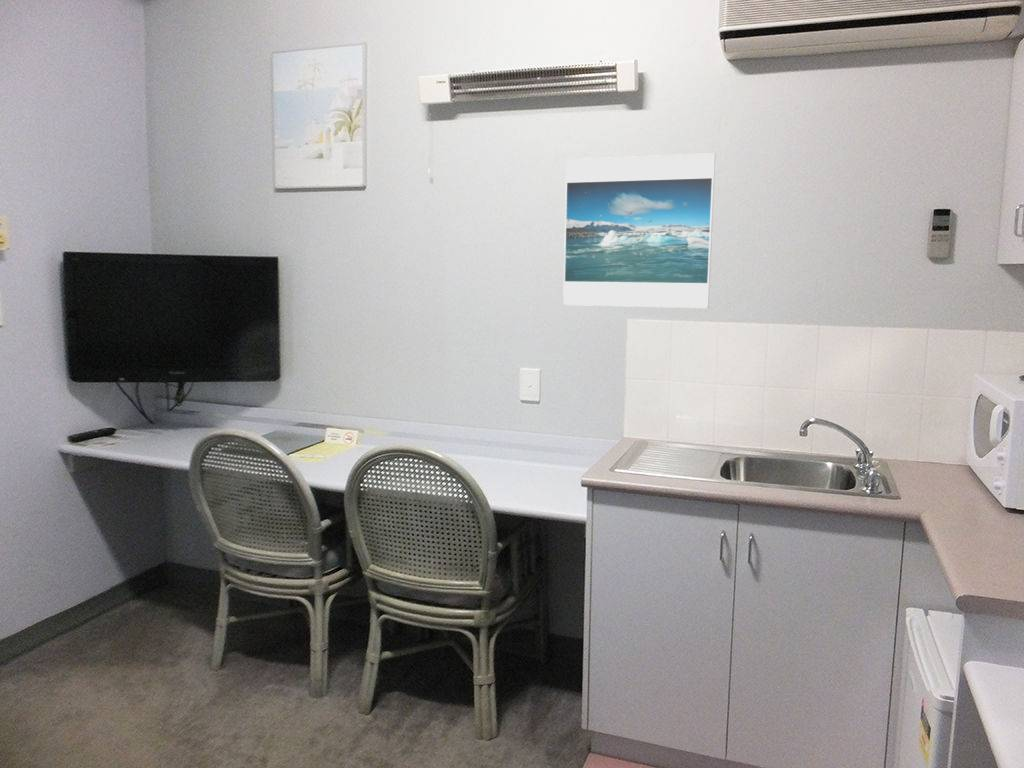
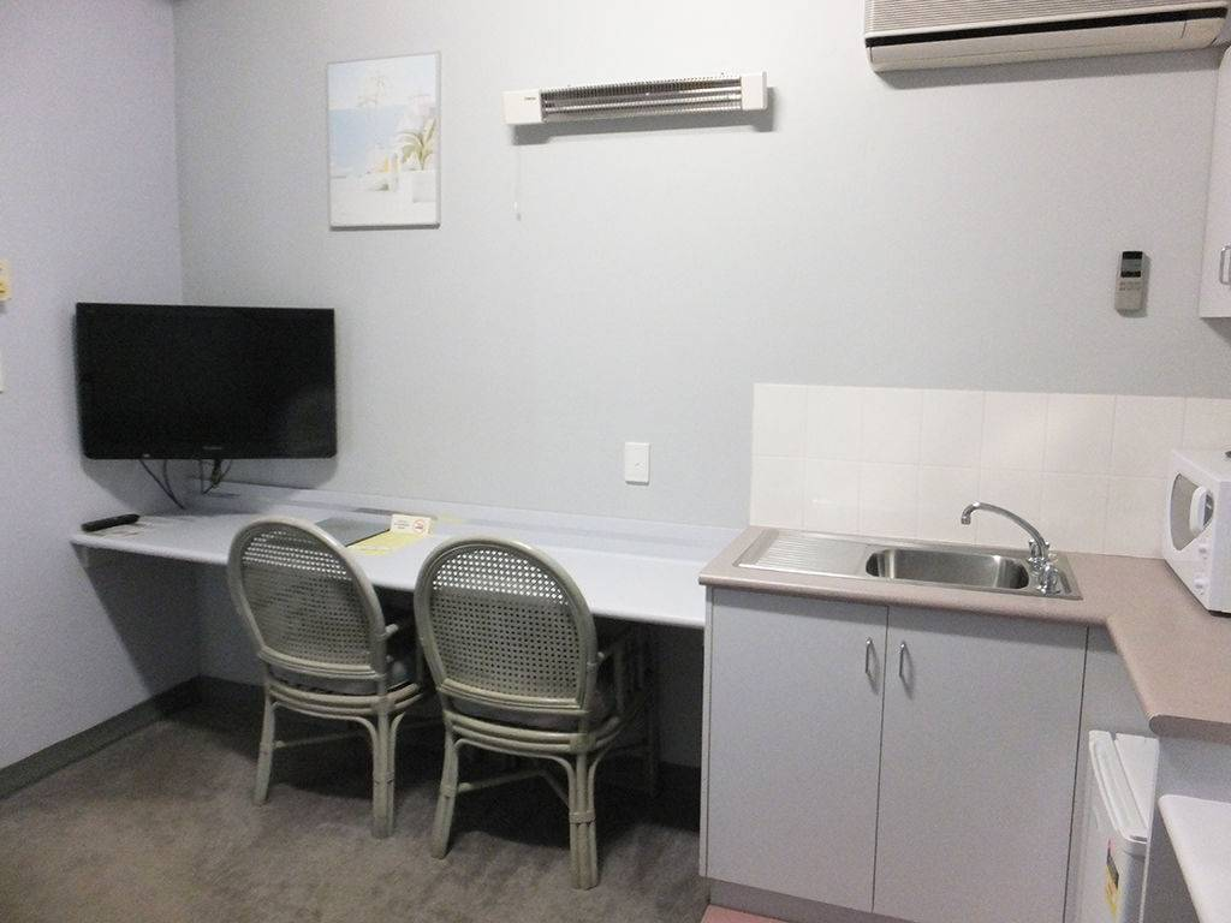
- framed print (636, 232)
